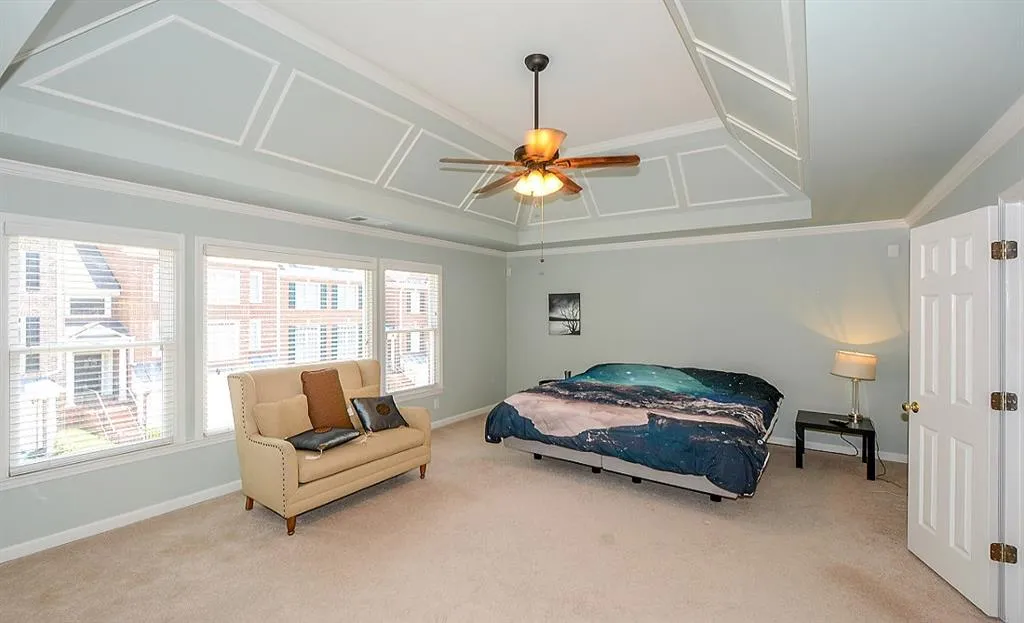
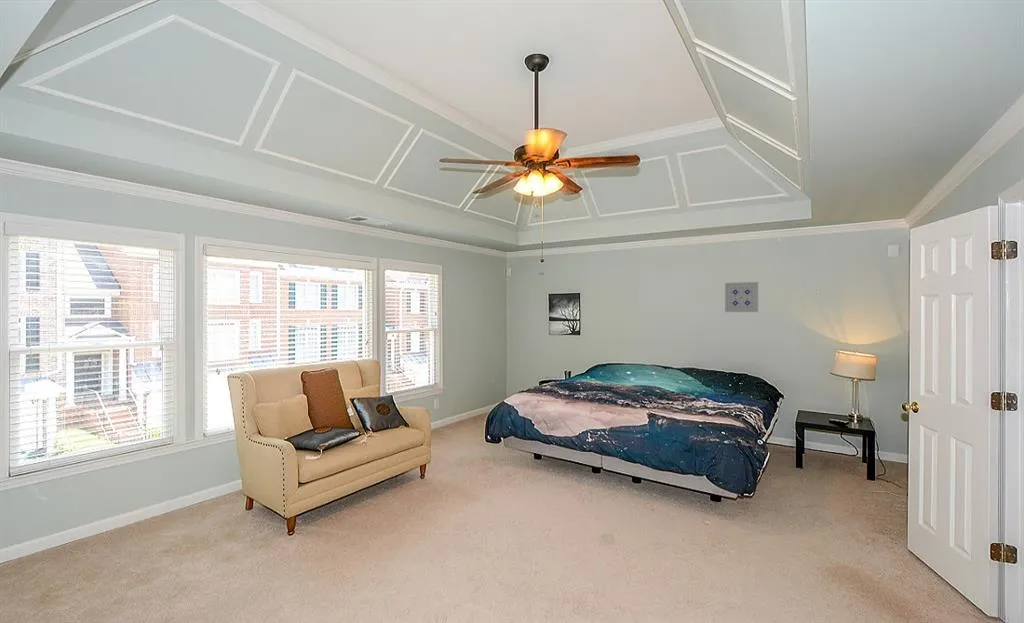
+ wall art (741, 297)
